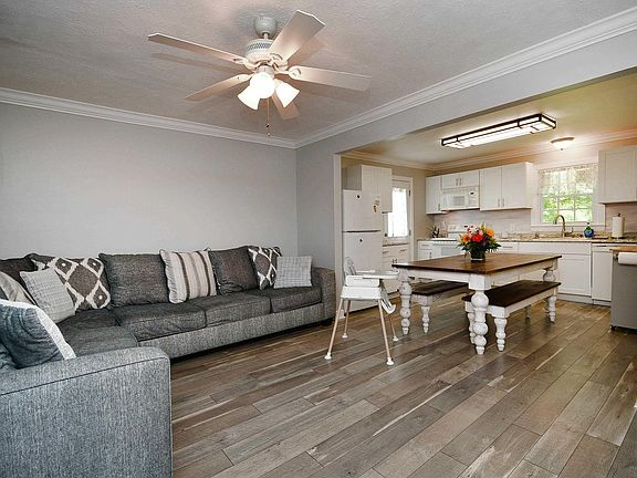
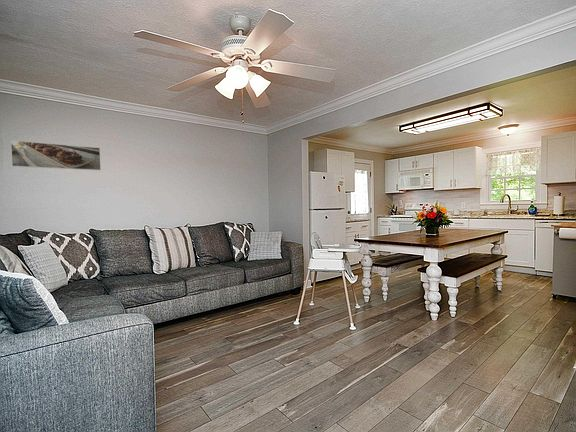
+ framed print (58, 156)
